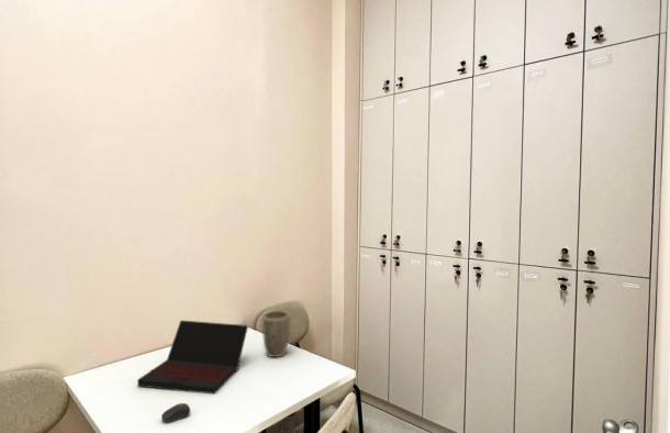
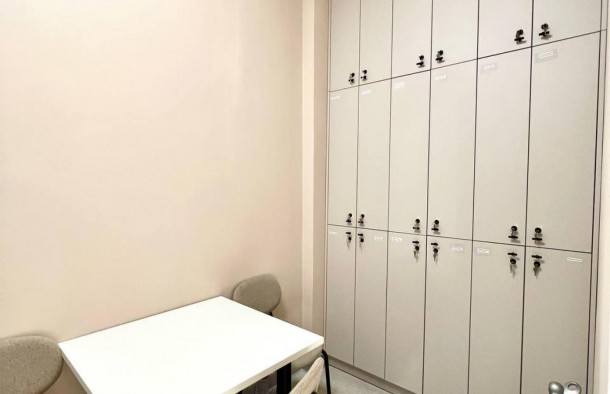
- plant pot (276, 333)
- laptop (197, 352)
- computer mouse (176, 410)
